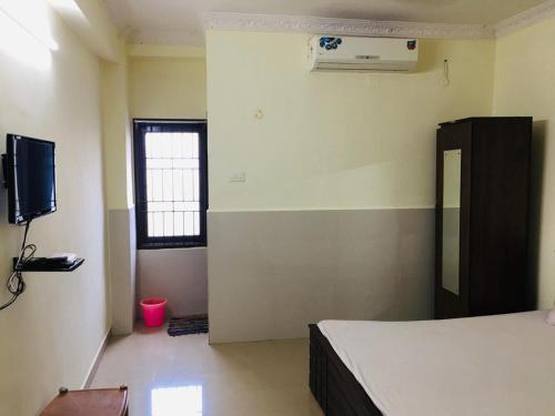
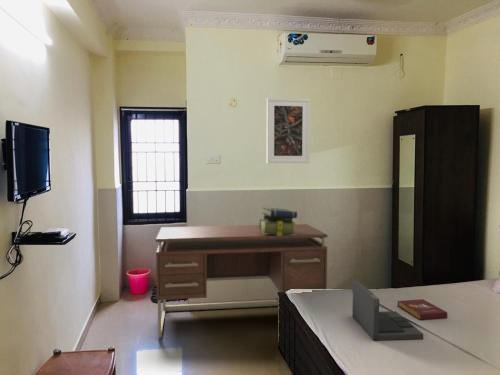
+ book (421, 309)
+ desk (240, 275)
+ stack of books (278, 220)
+ laptop (385, 311)
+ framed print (288, 131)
